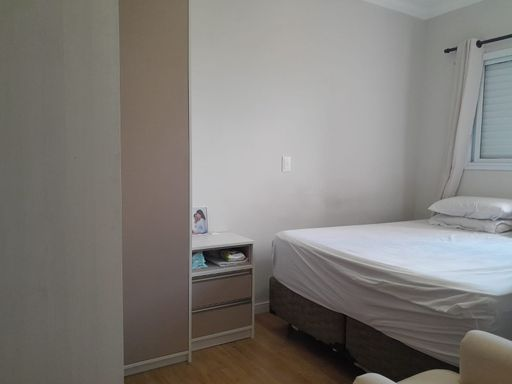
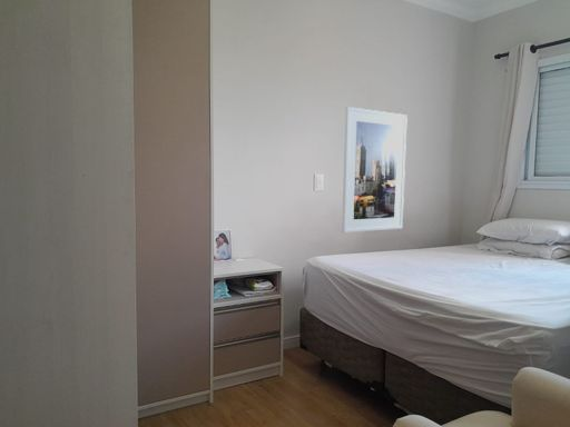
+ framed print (375, 171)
